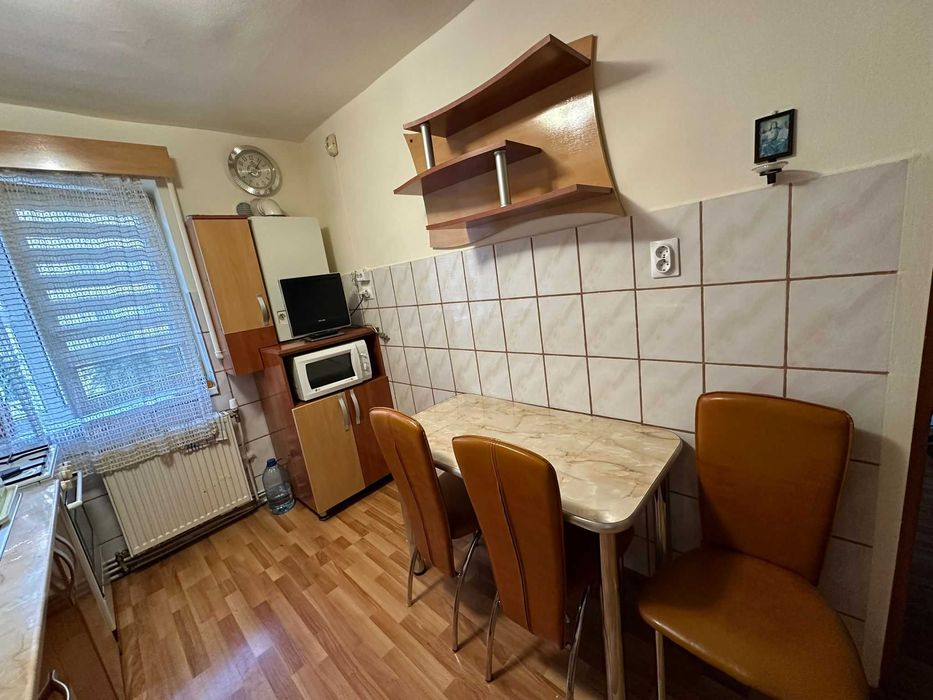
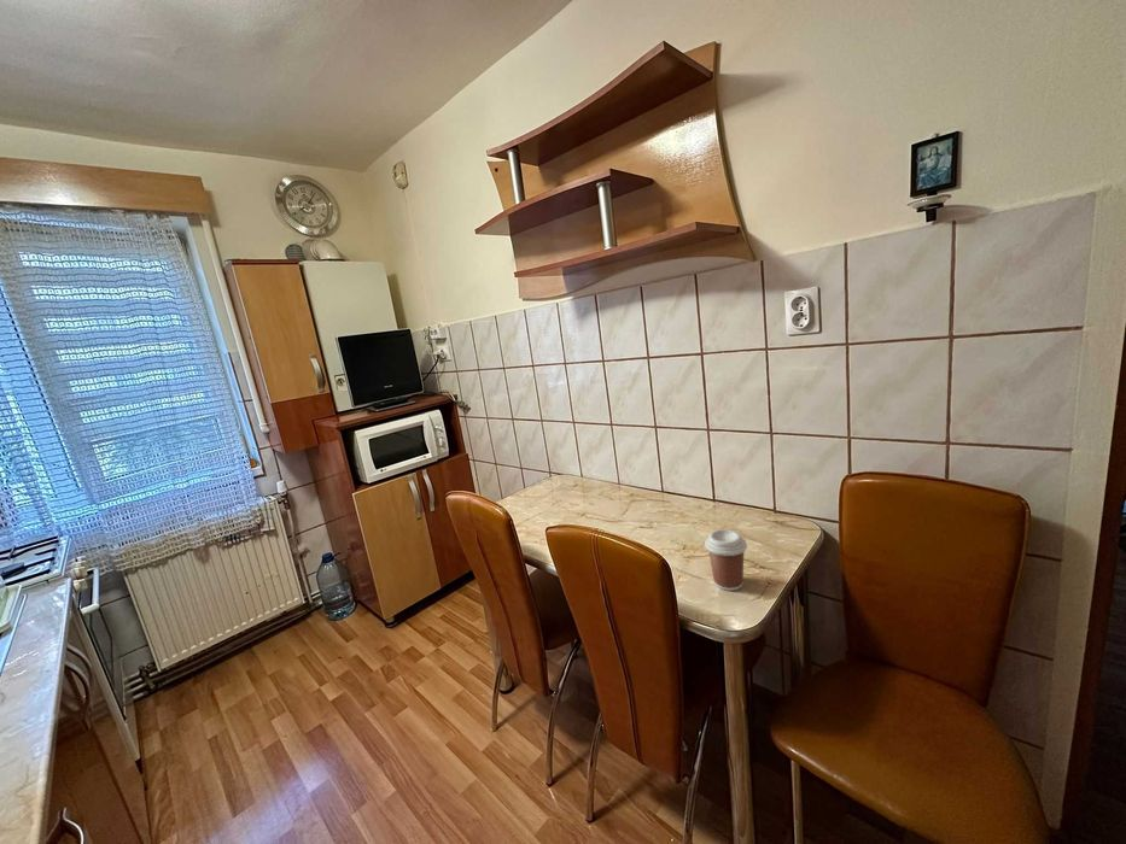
+ coffee cup (727, 559)
